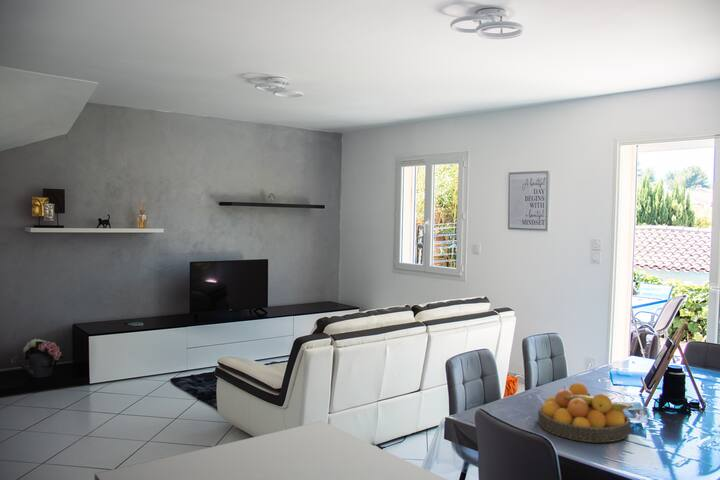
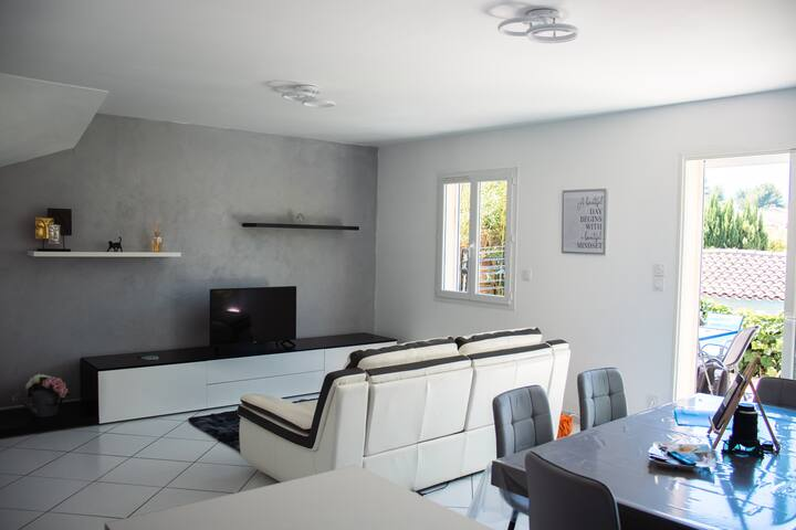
- fruit bowl (582, 408)
